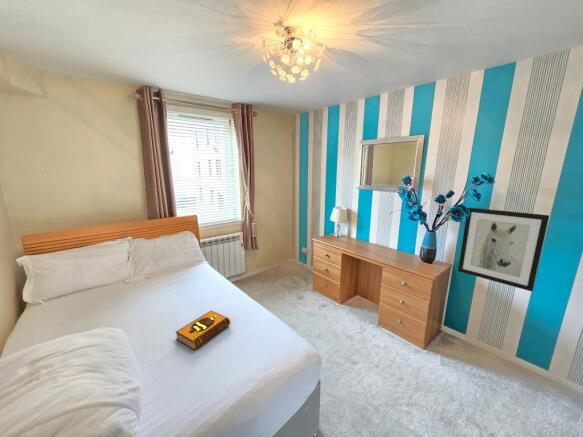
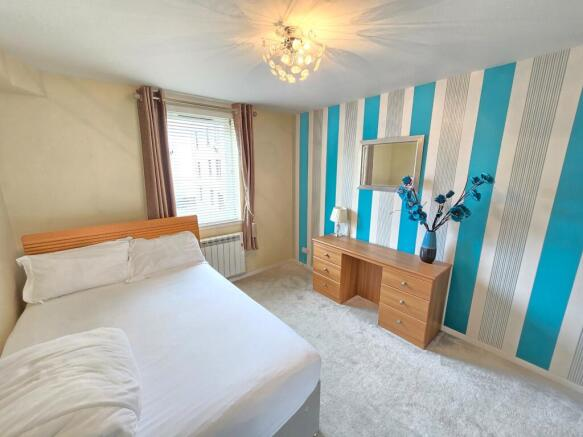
- wall art (498, 246)
- hardback book (204, 328)
